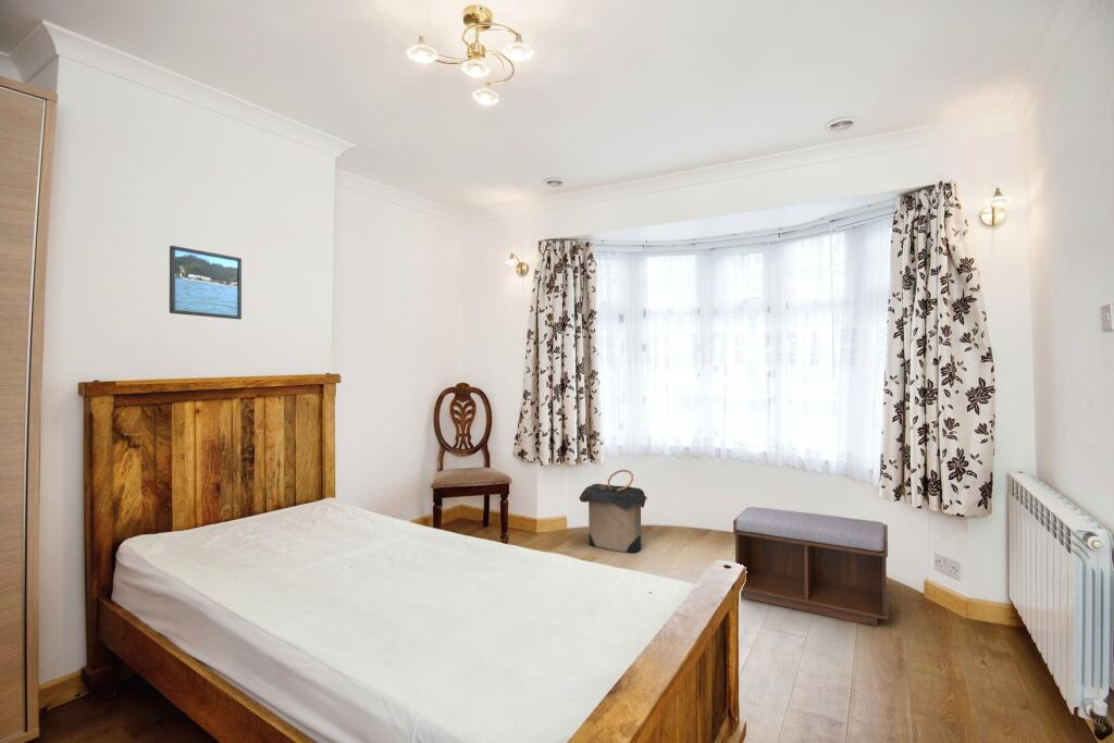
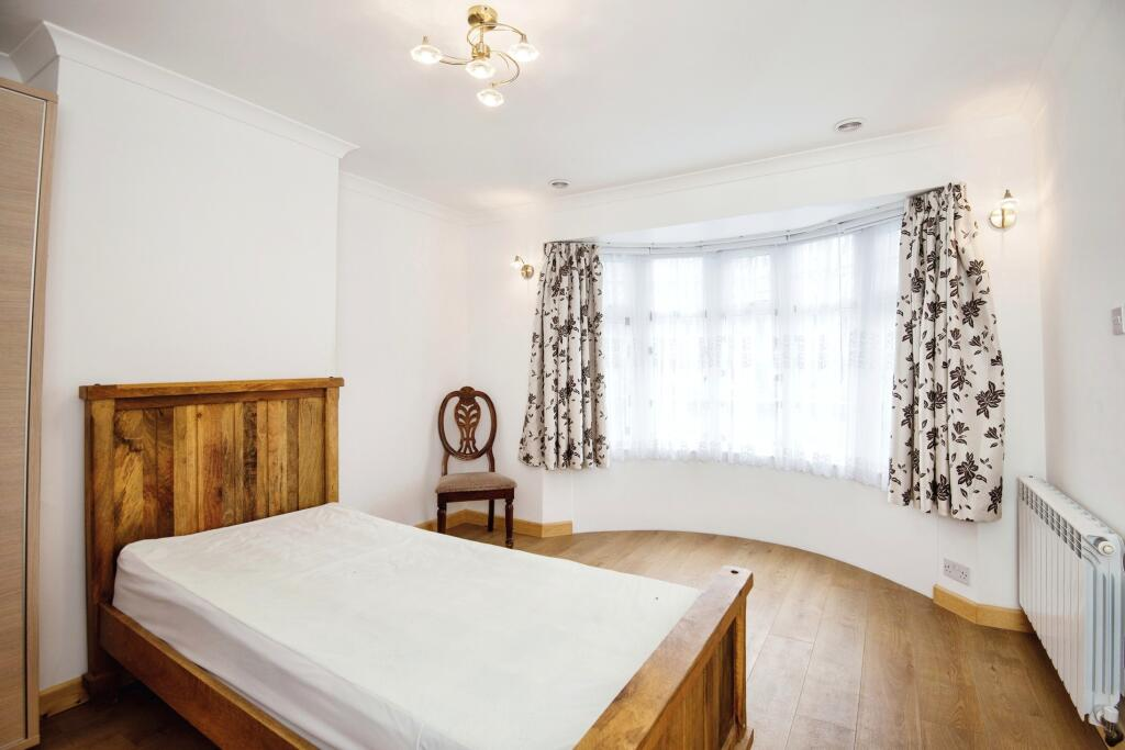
- laundry hamper (612, 508)
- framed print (207, 284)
- bench (808, 559)
